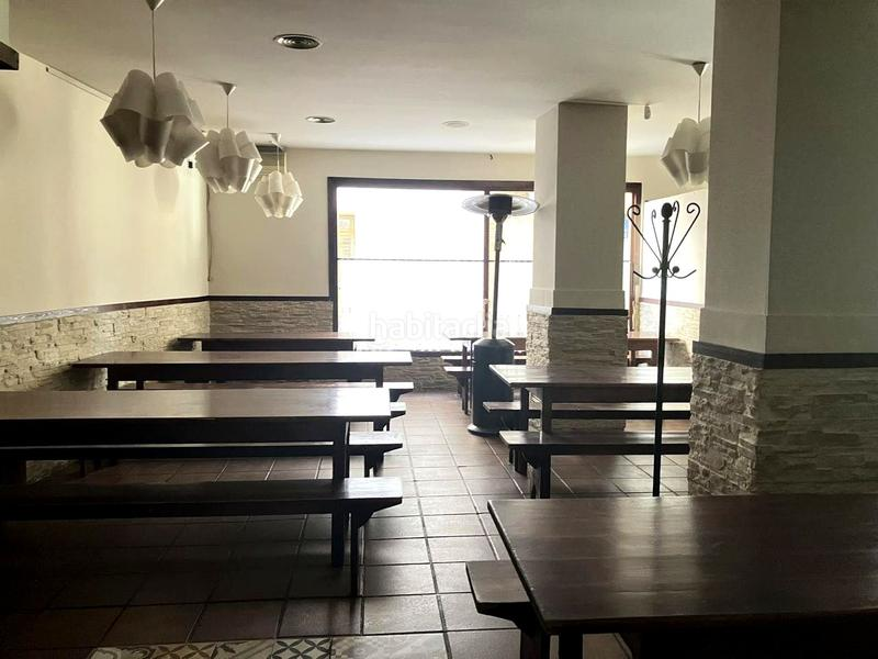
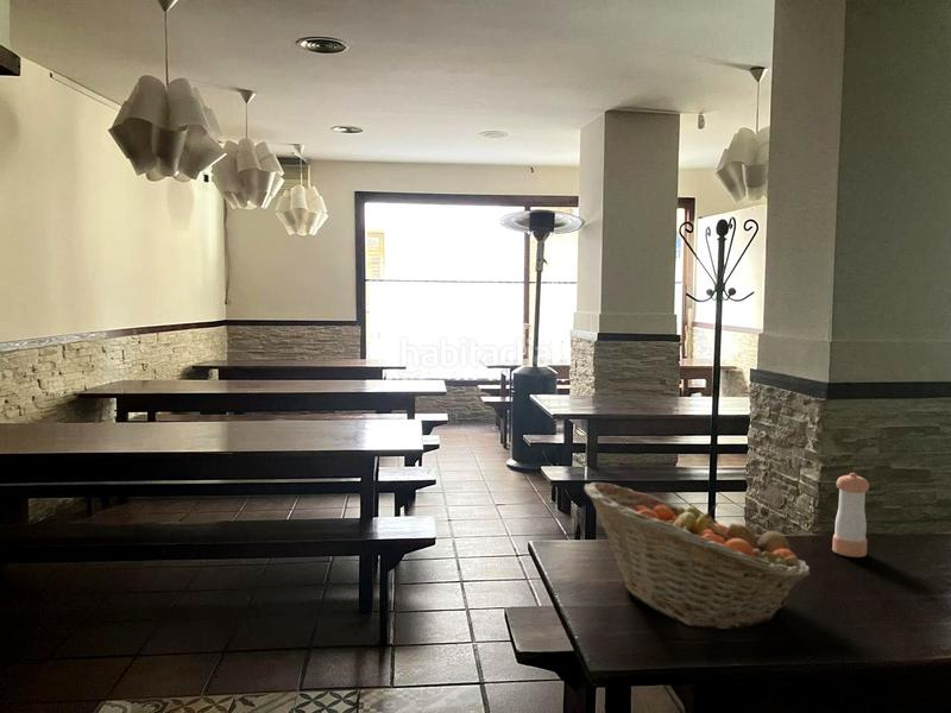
+ pepper shaker (851, 512)
+ fruit basket (687, 543)
